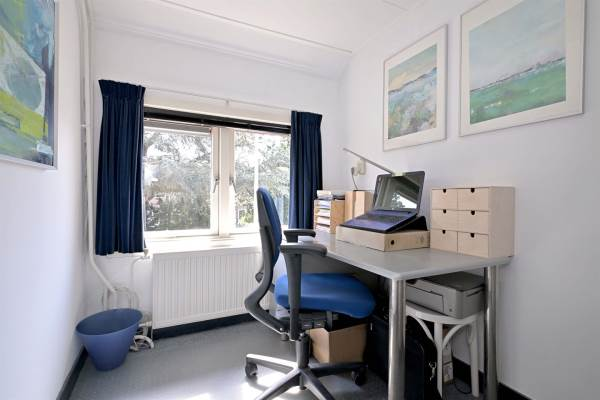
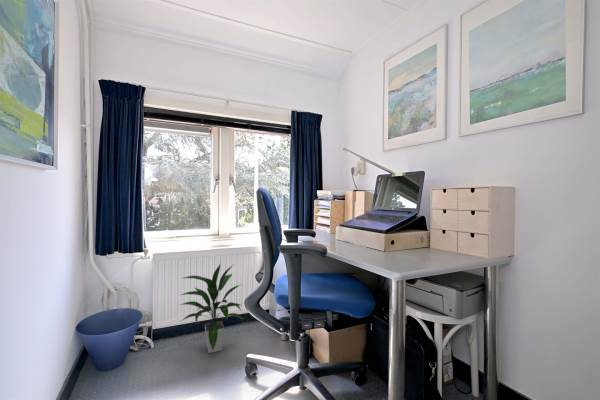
+ indoor plant (213, 306)
